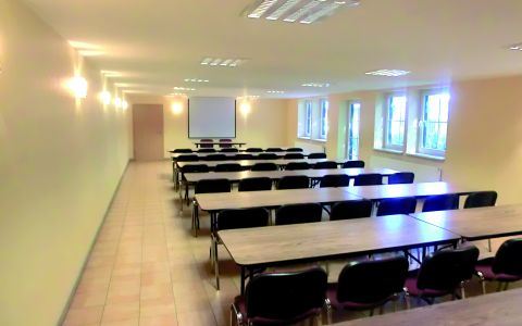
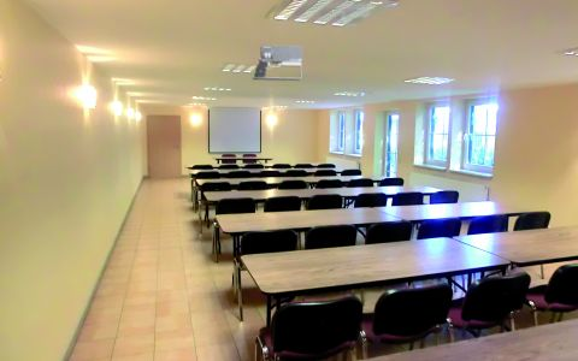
+ projector (277, 63)
